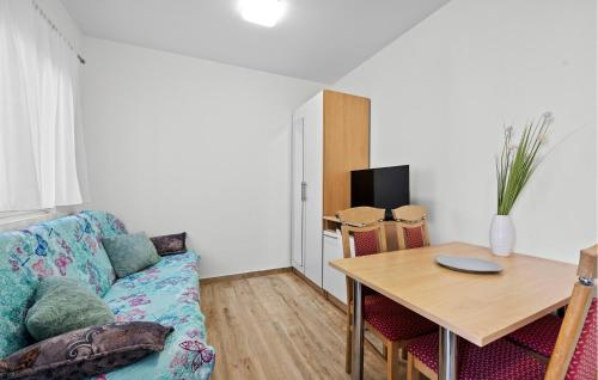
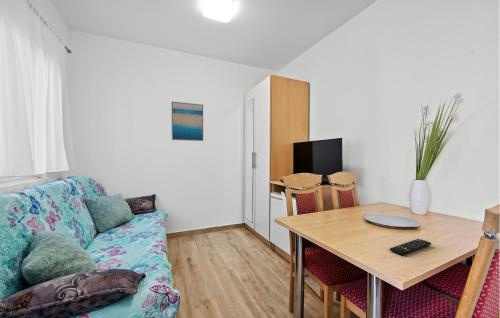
+ wall art (187, 121)
+ remote control (411, 246)
